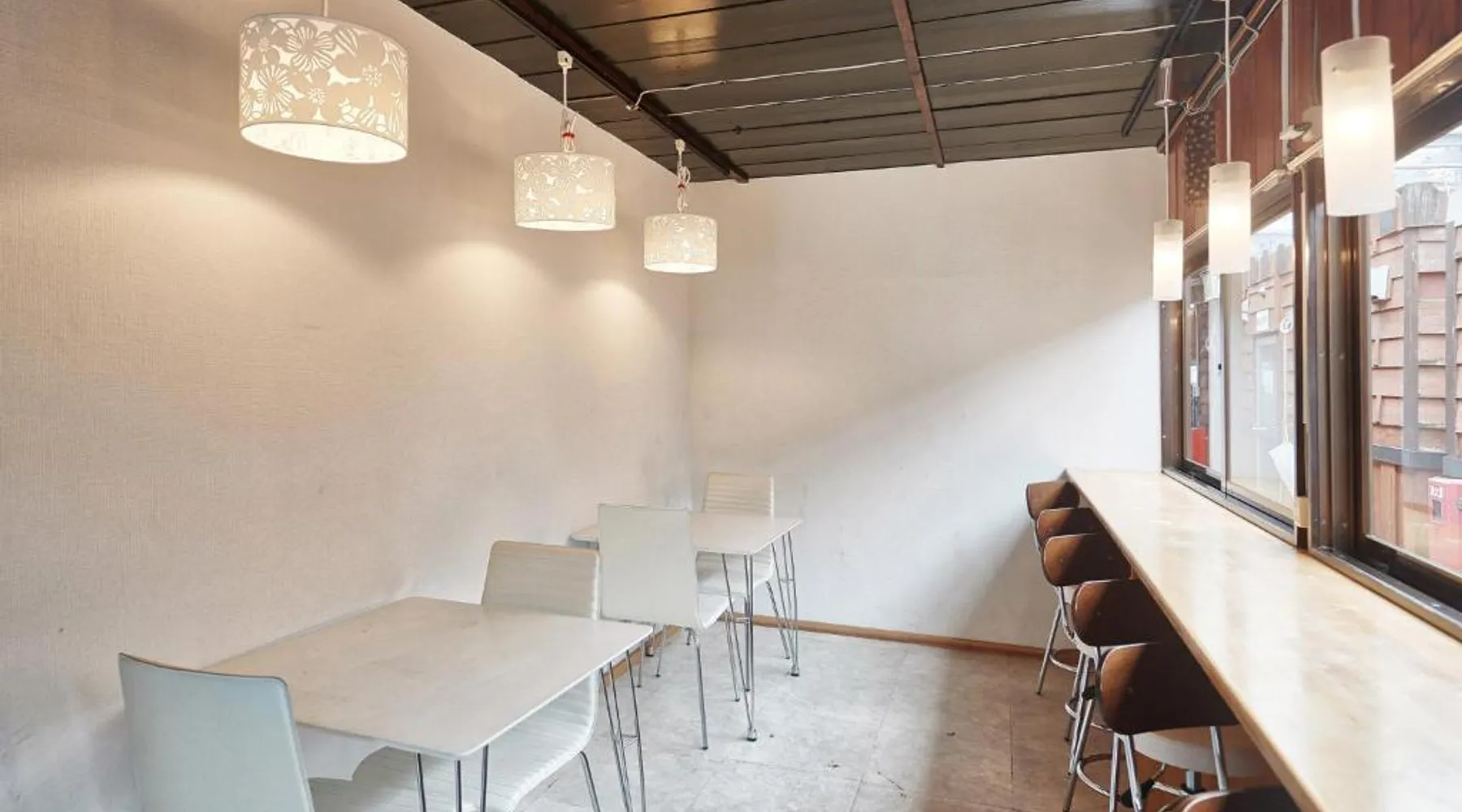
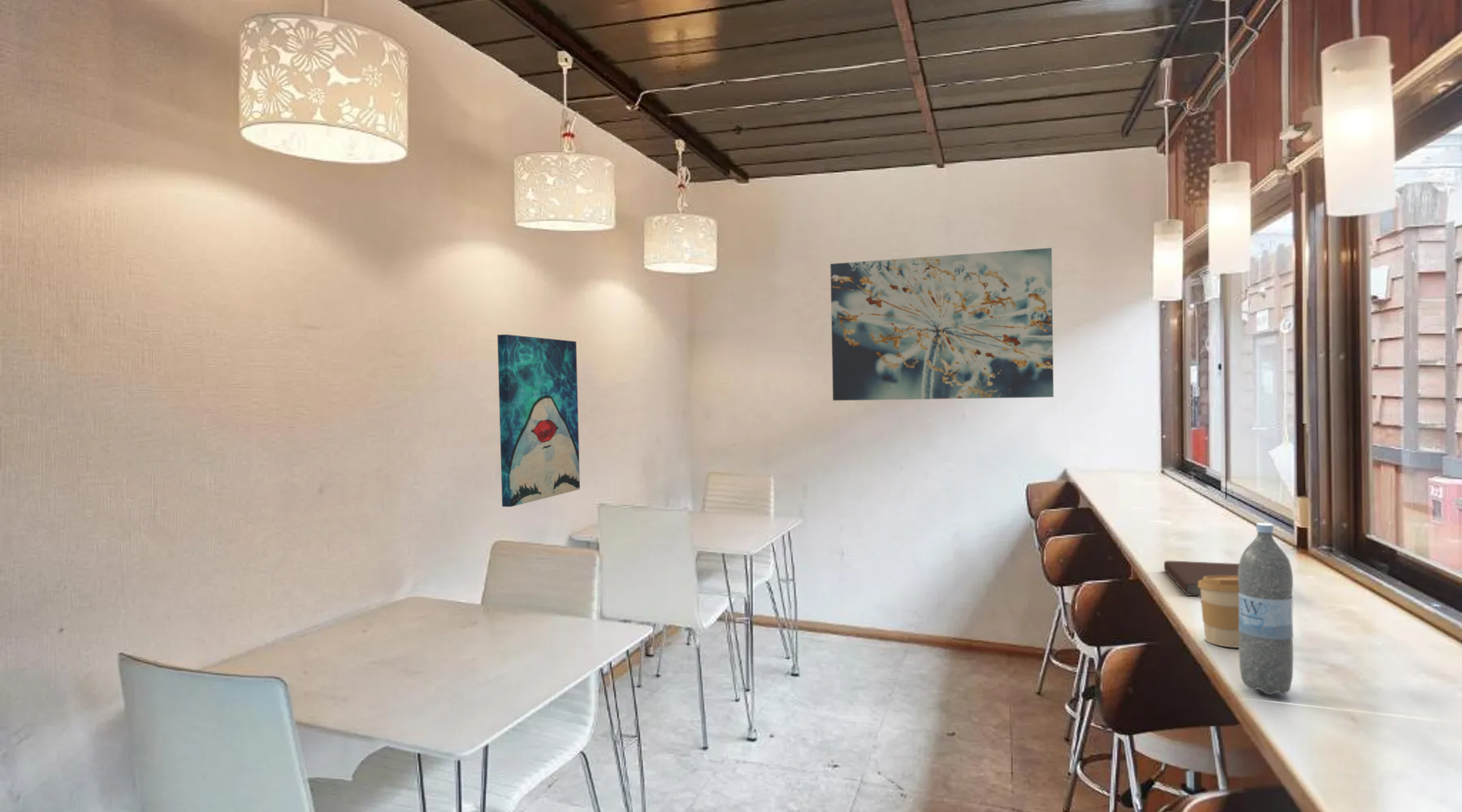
+ wall art (937, 327)
+ coffee cup (1226, 608)
+ notebook (1221, 575)
+ wall art (542, 417)
+ water bottle (1265, 607)
